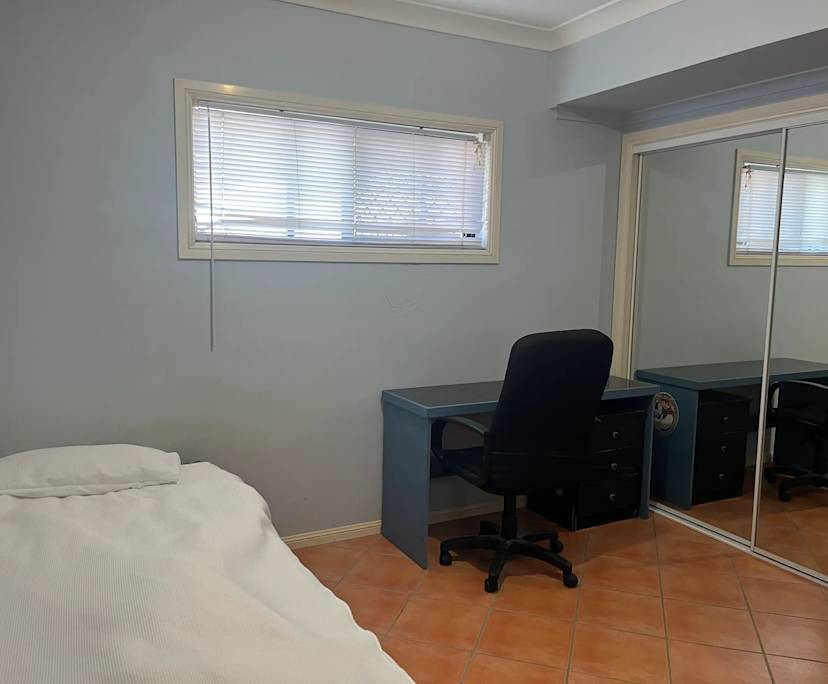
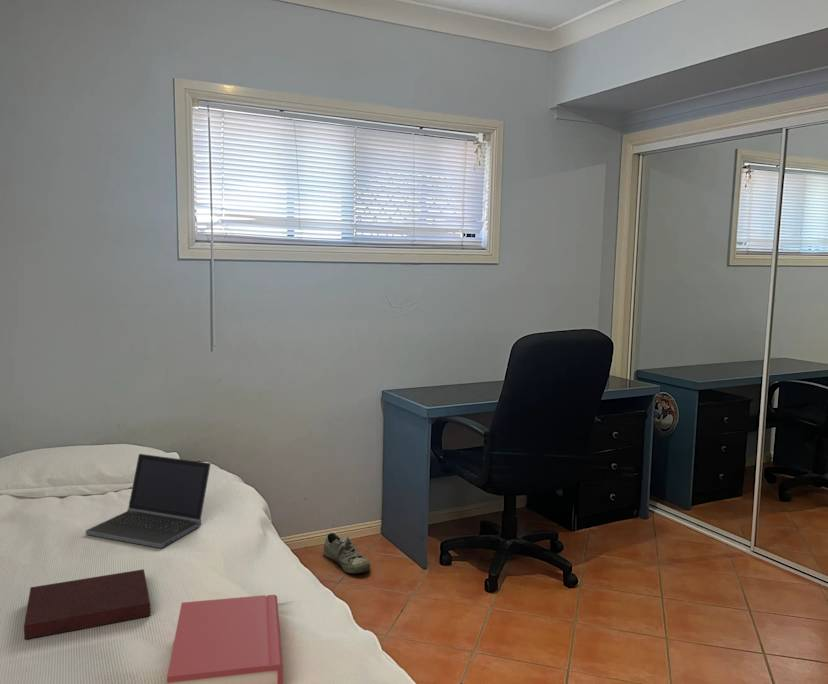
+ hardback book (228, 643)
+ notebook (89, 601)
+ laptop computer (149, 497)
+ shoe (347, 549)
